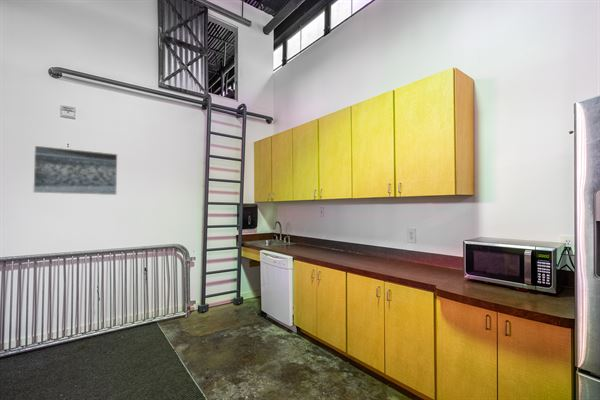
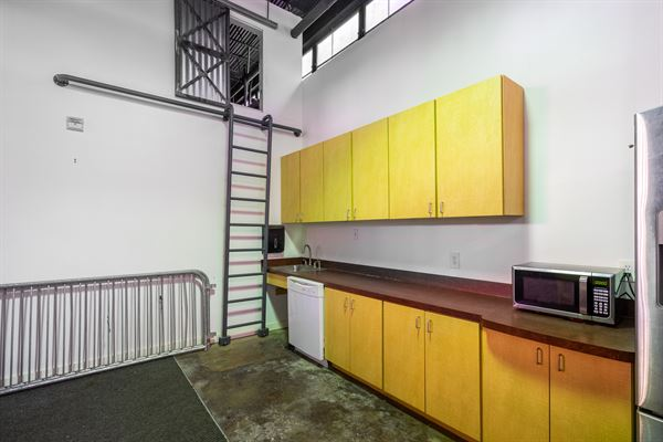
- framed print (78, 172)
